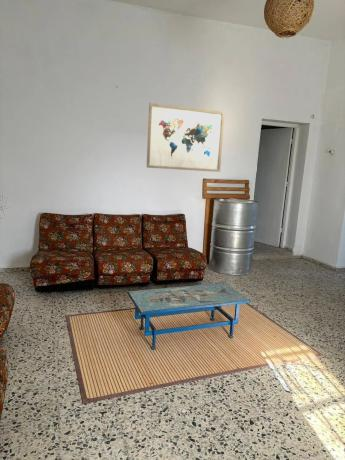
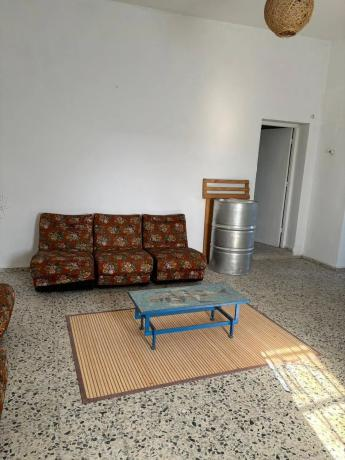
- wall art (186, 139)
